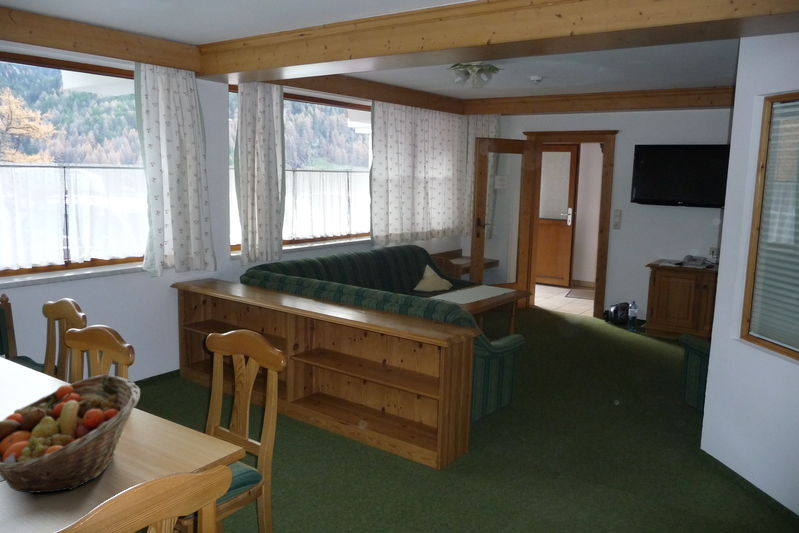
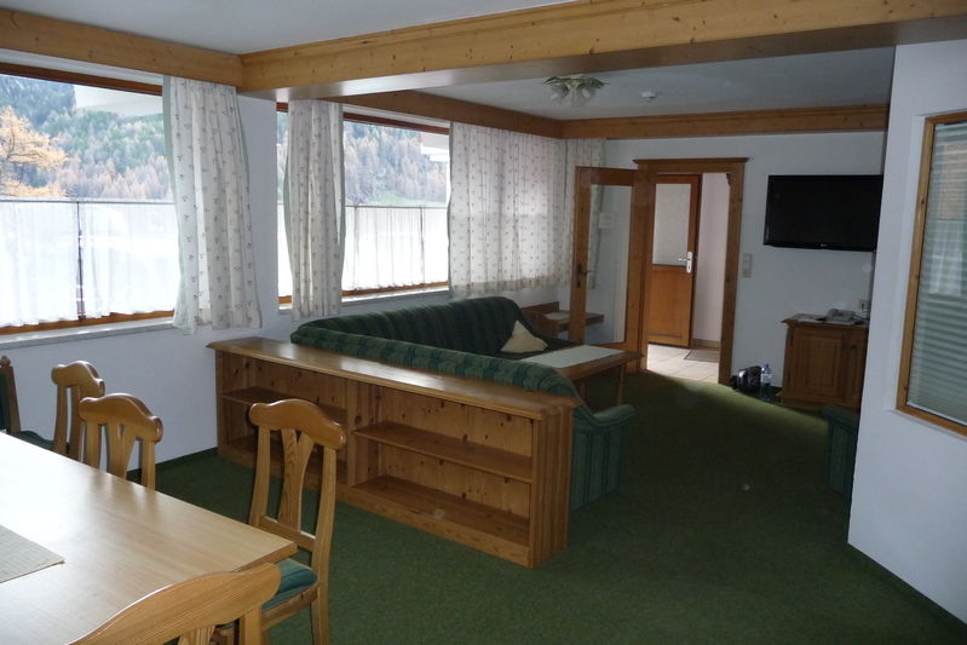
- fruit basket (65, 429)
